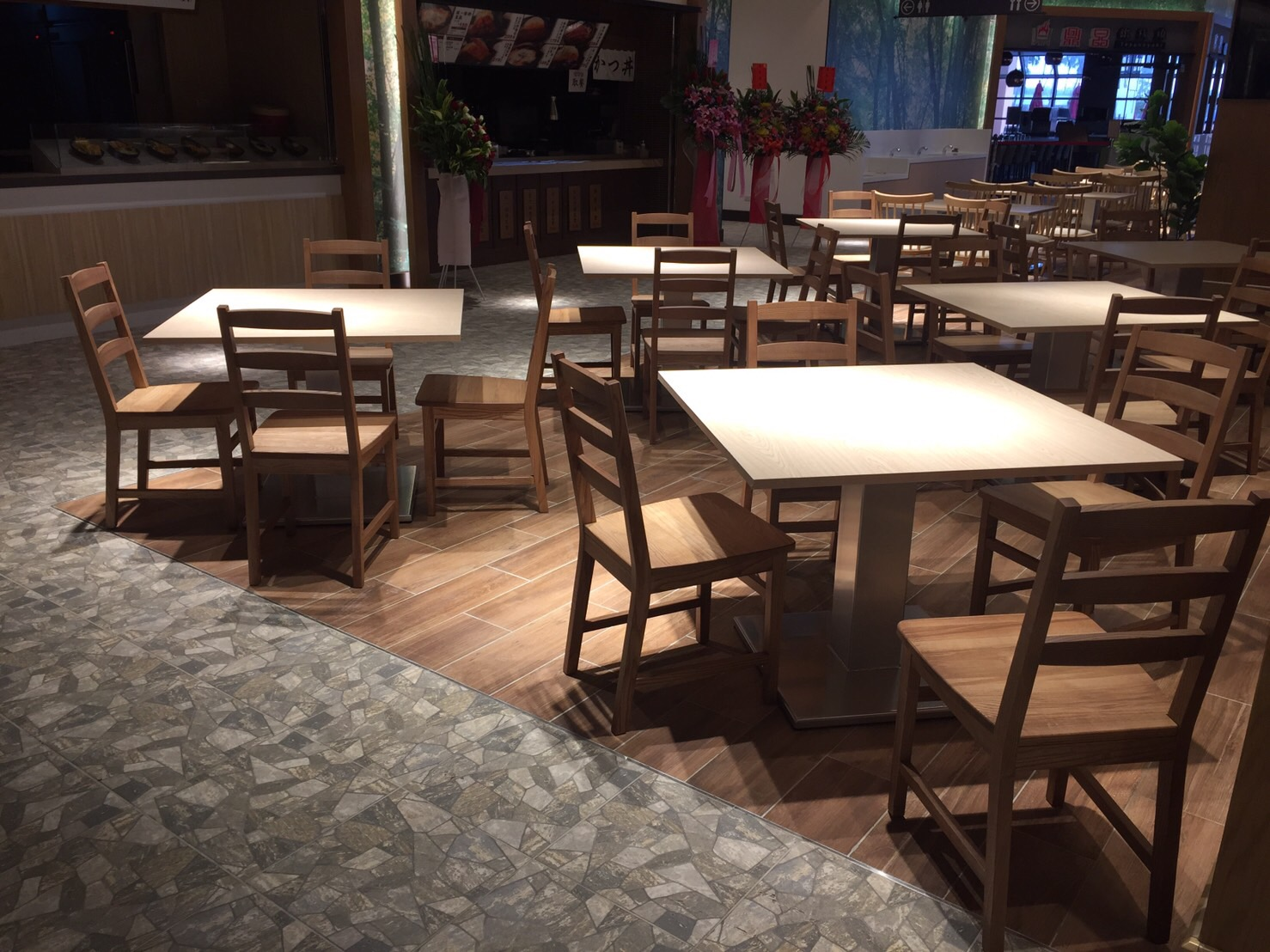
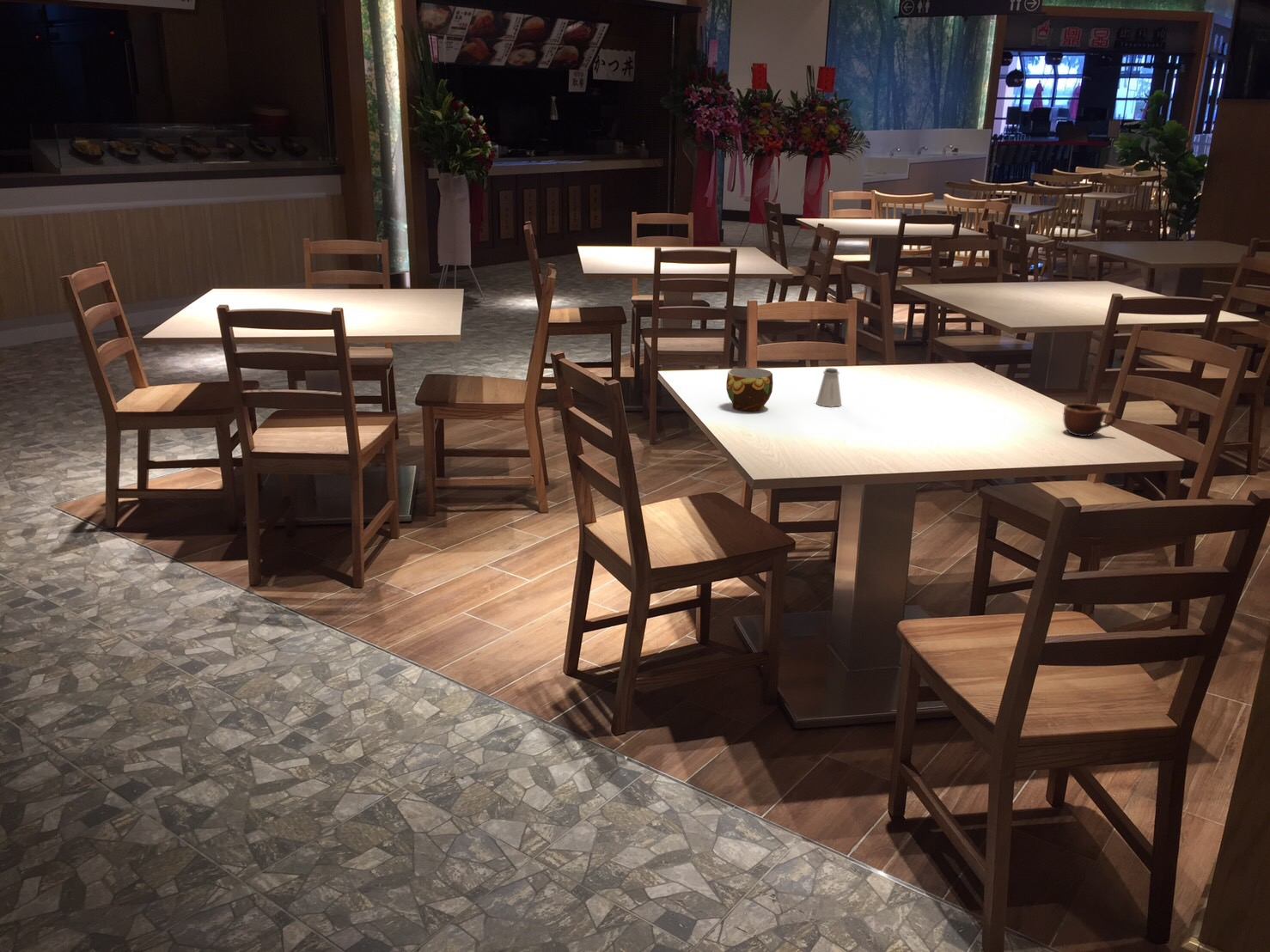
+ mug (1086, 419)
+ saltshaker (830, 386)
+ cup (749, 389)
